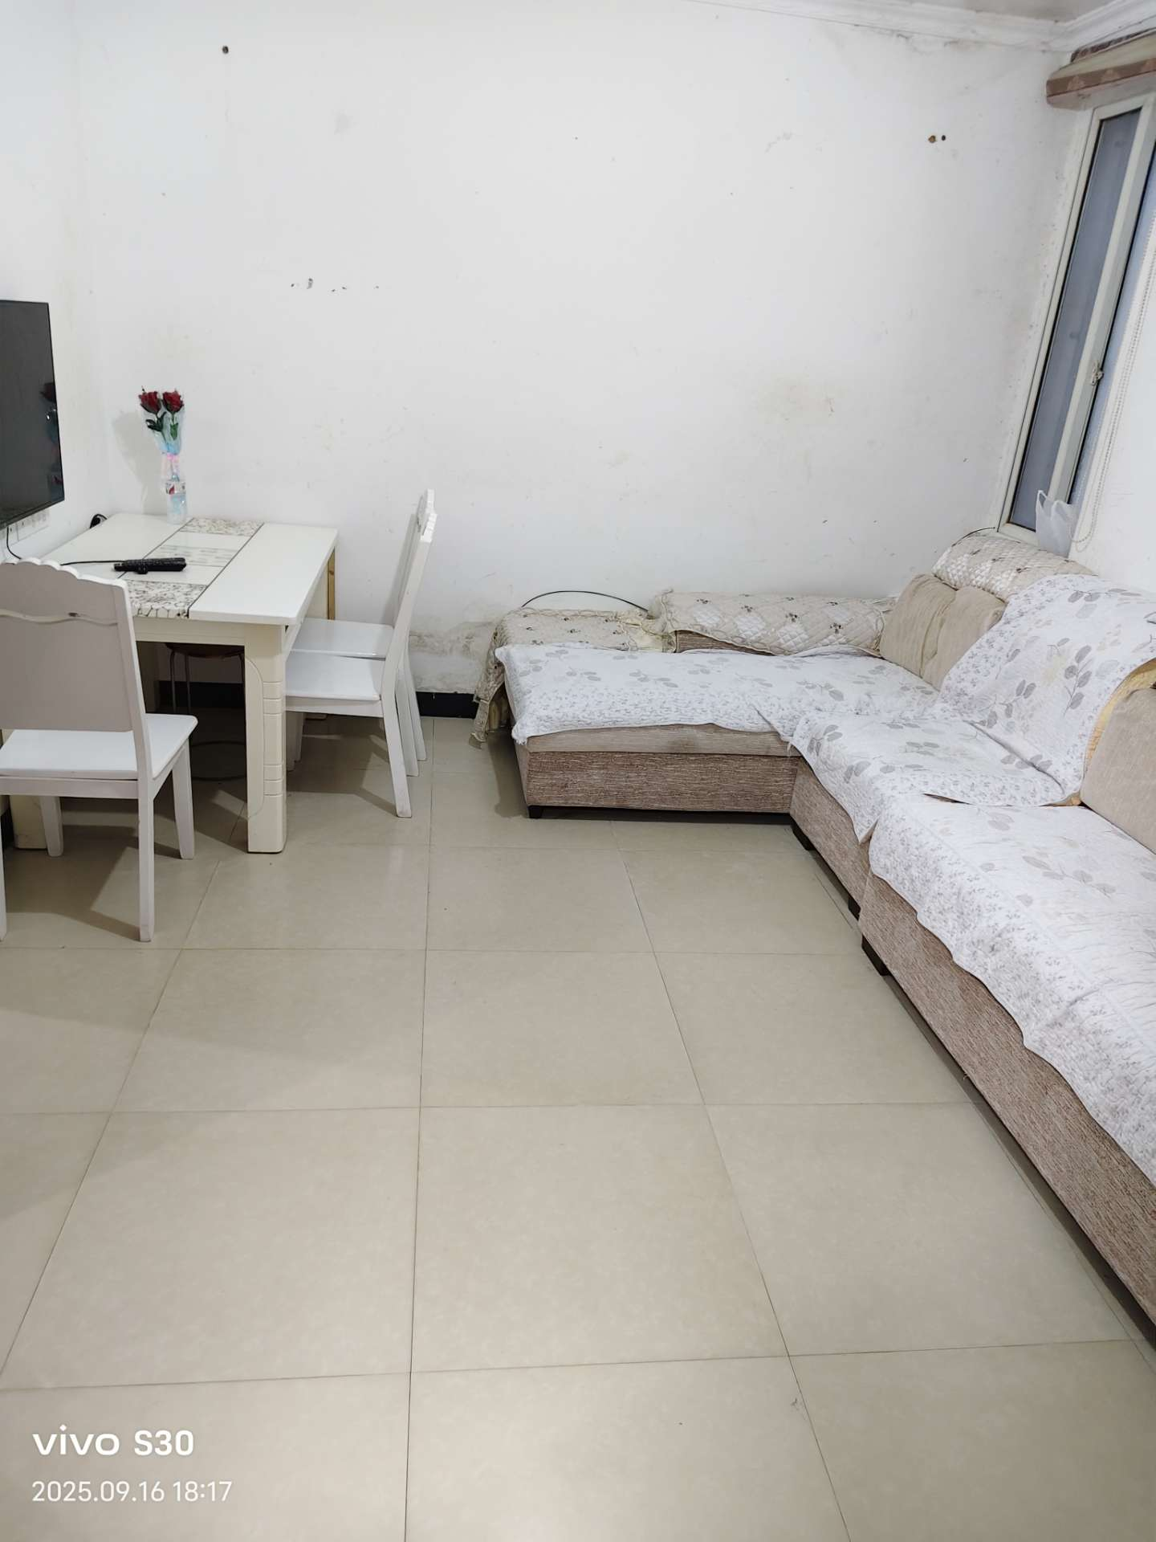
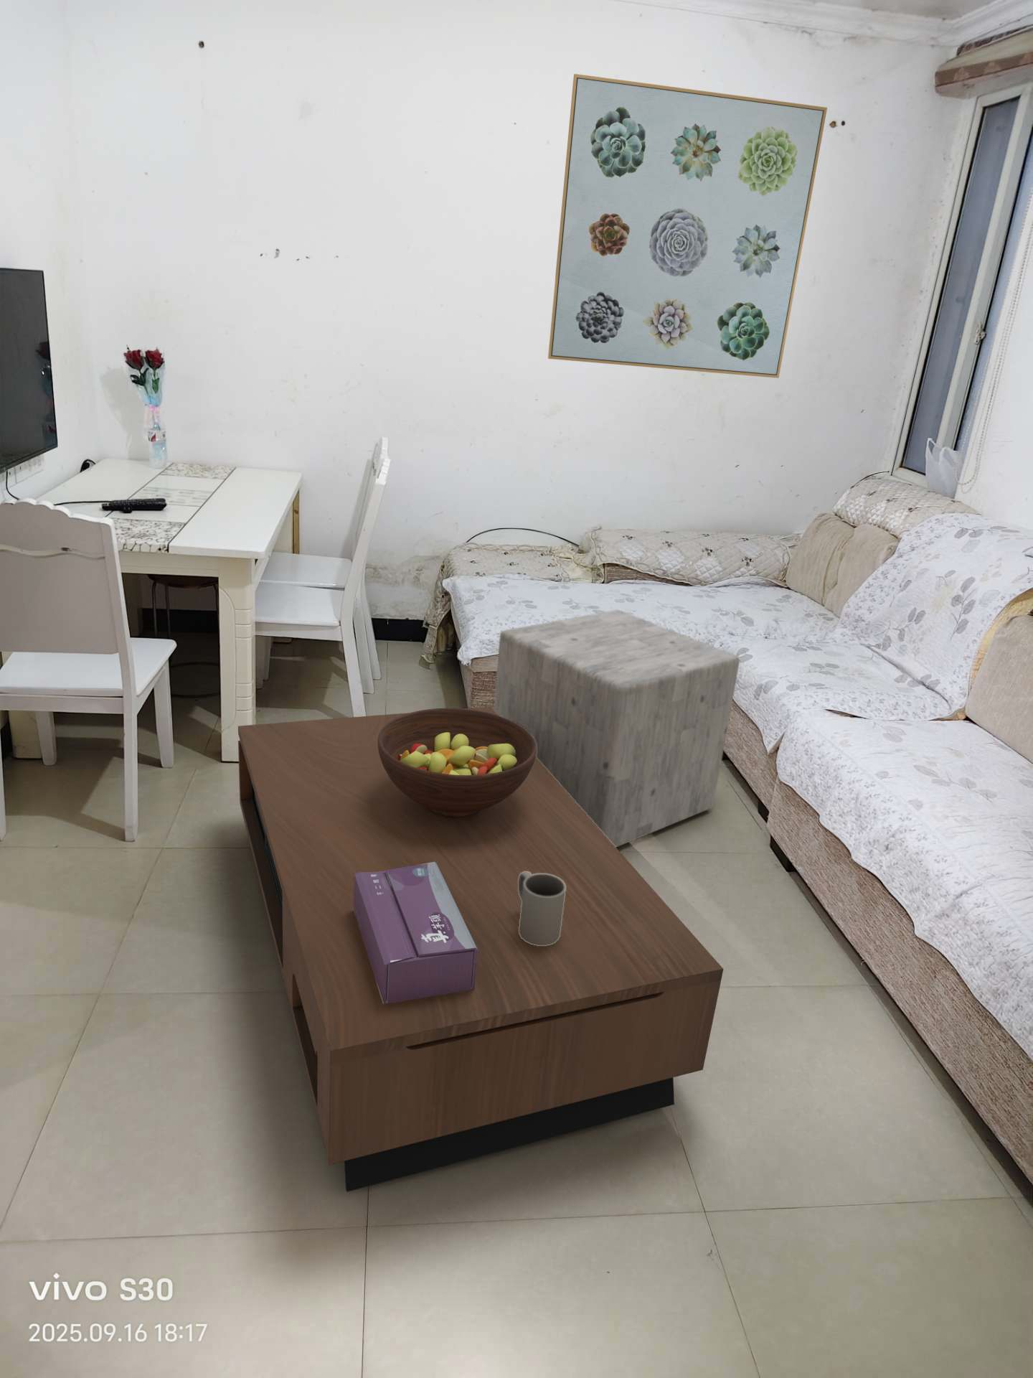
+ coffee table (445, 881)
+ mug (536, 902)
+ stool (609, 722)
+ fruit bowl (456, 770)
+ tissue box (411, 927)
+ wall art (683, 237)
